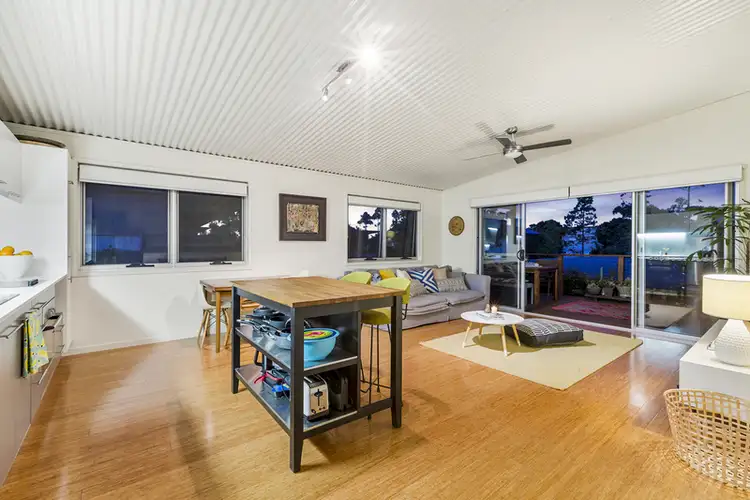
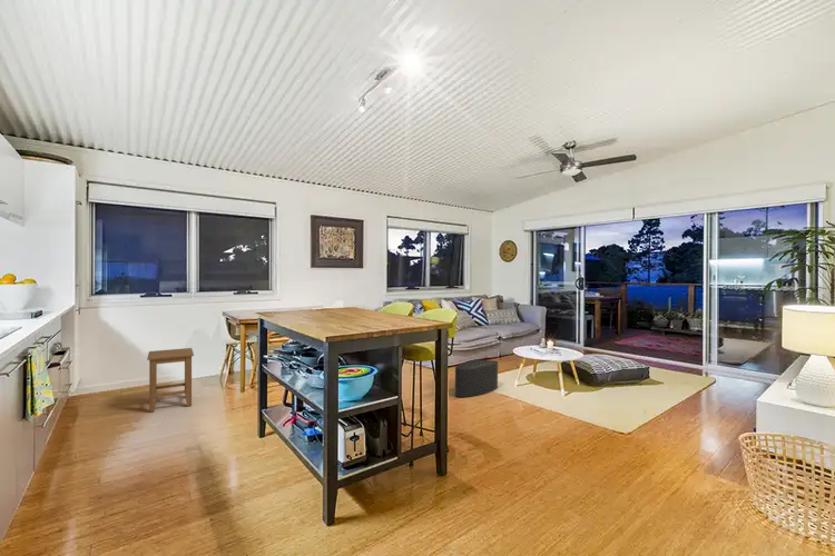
+ ottoman (477, 376)
+ stool (174, 384)
